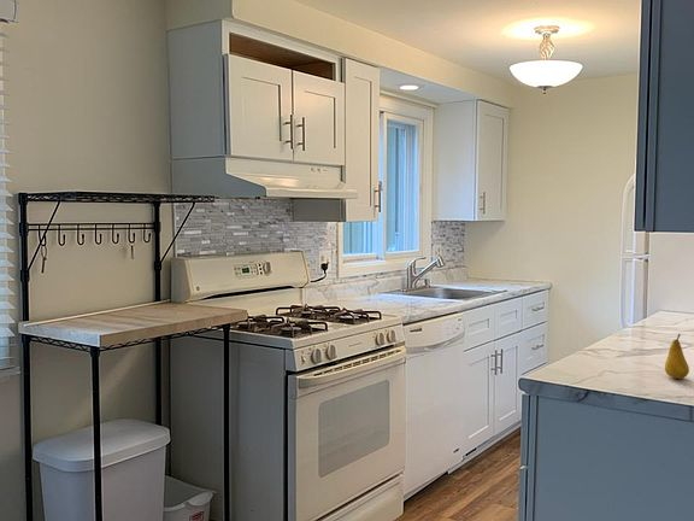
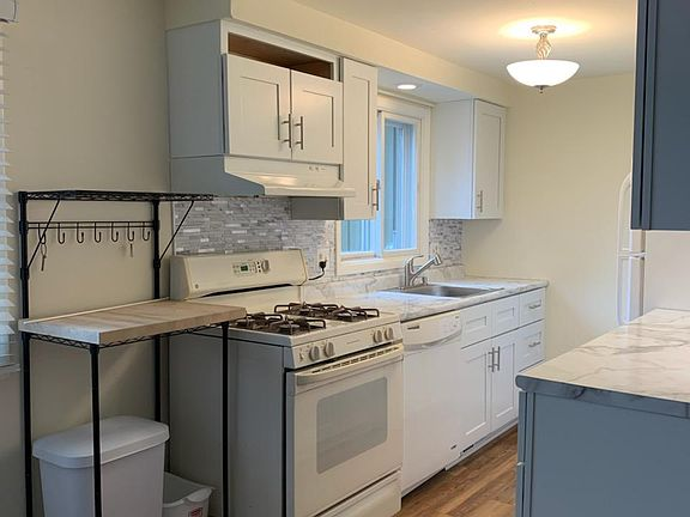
- fruit (677, 355)
